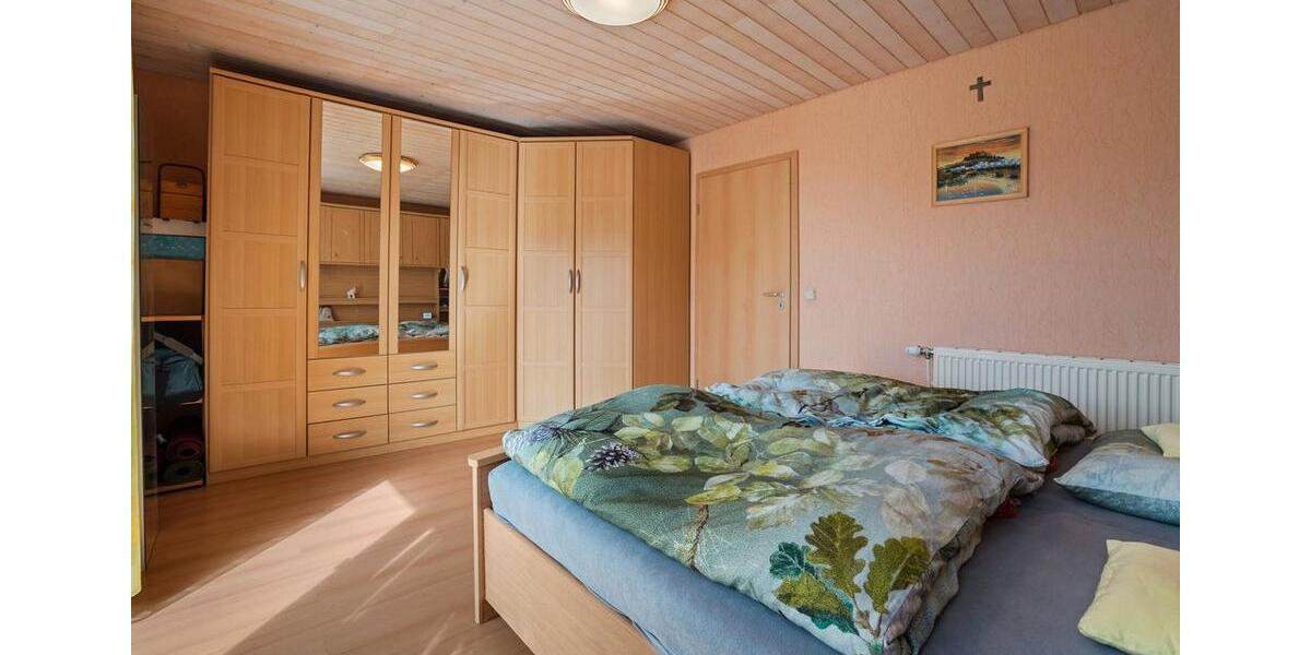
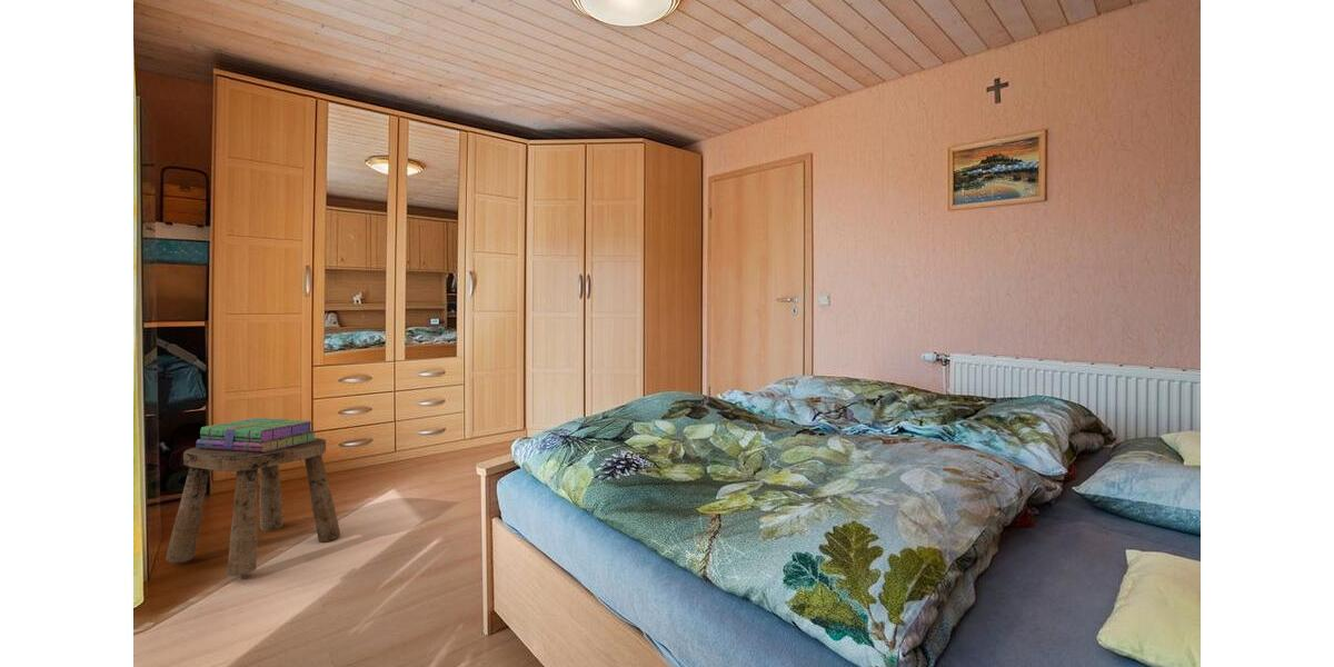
+ stool (259, 498)
+ stack of books (258, 434)
